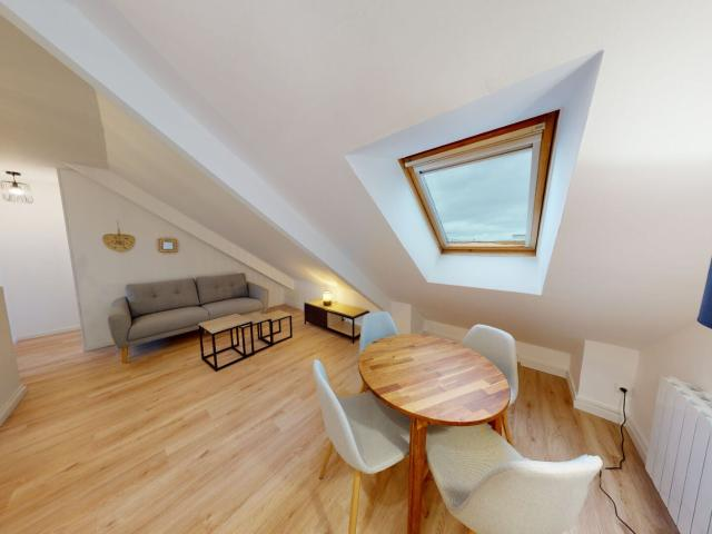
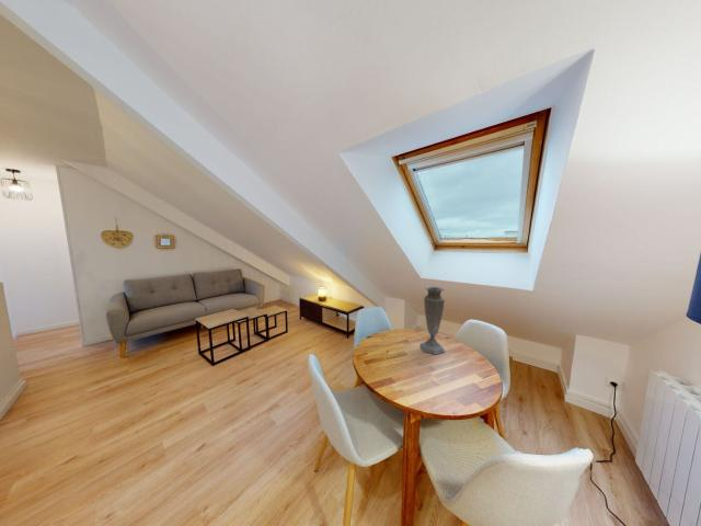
+ vase (433, 318)
